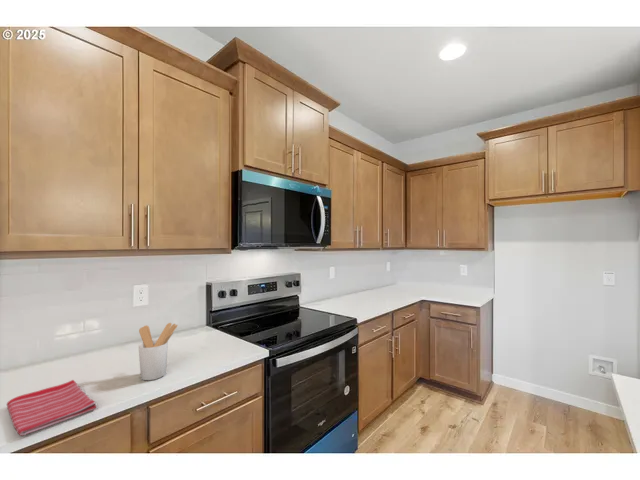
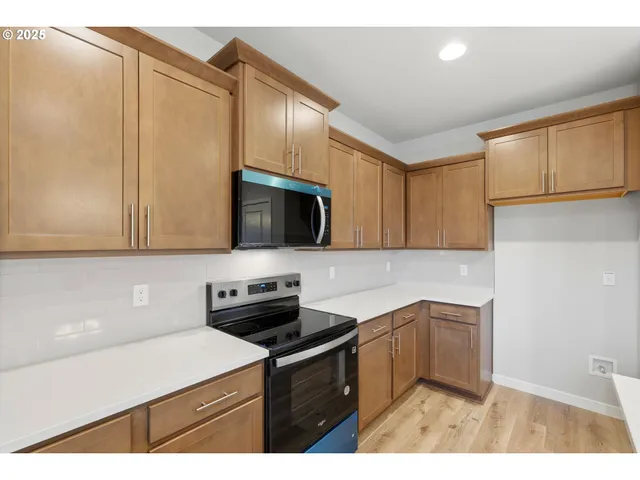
- dish towel (51, 404)
- utensil holder (159, 349)
